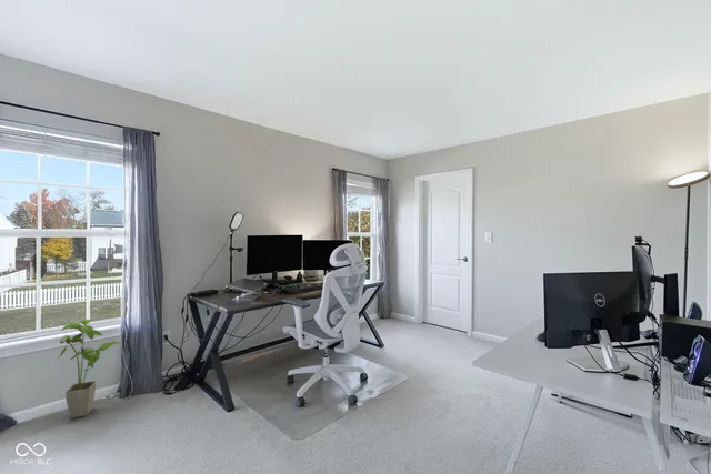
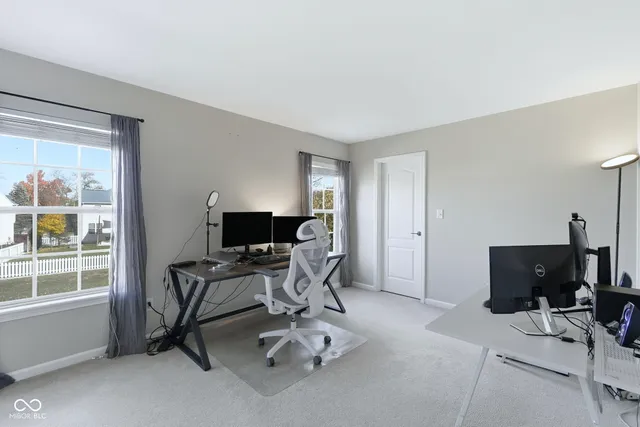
- house plant (88, 365)
